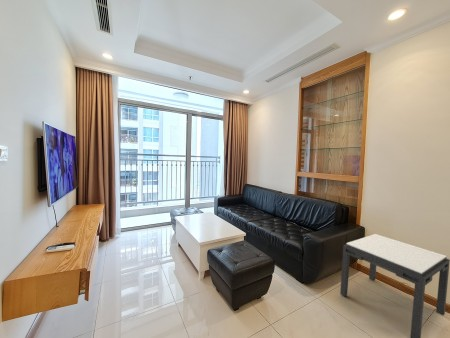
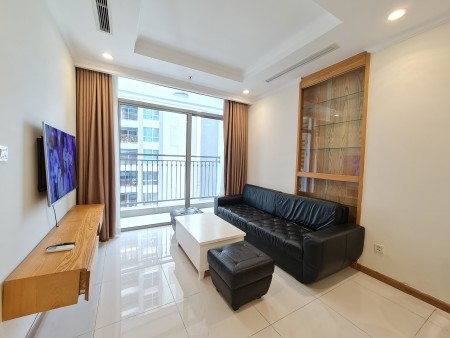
- side table (392, 272)
